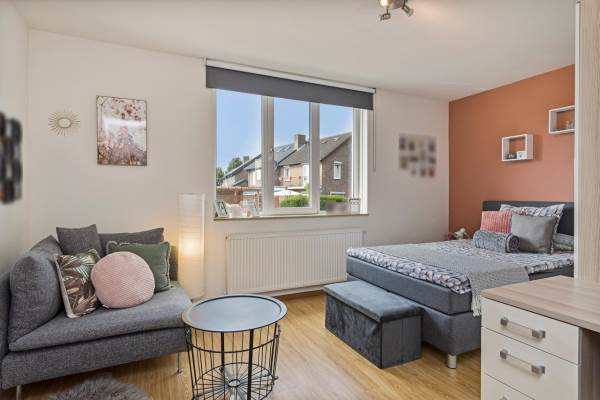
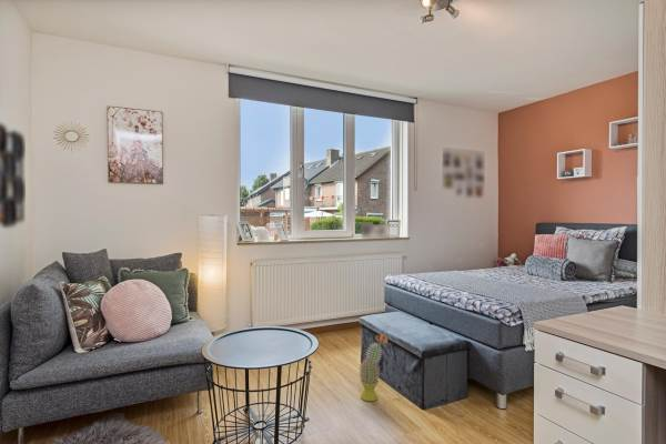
+ decorative plant (373, 365)
